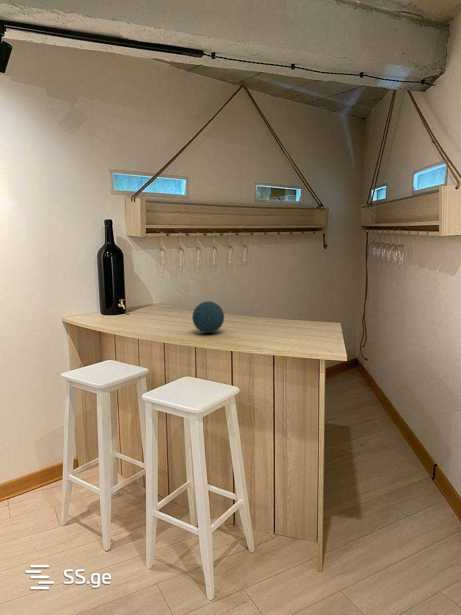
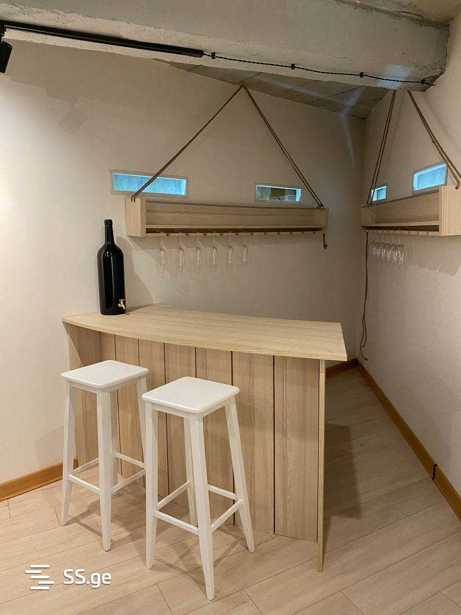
- decorative orb (208, 317)
